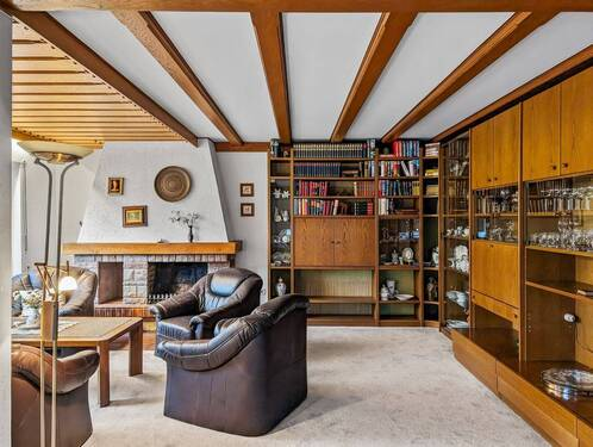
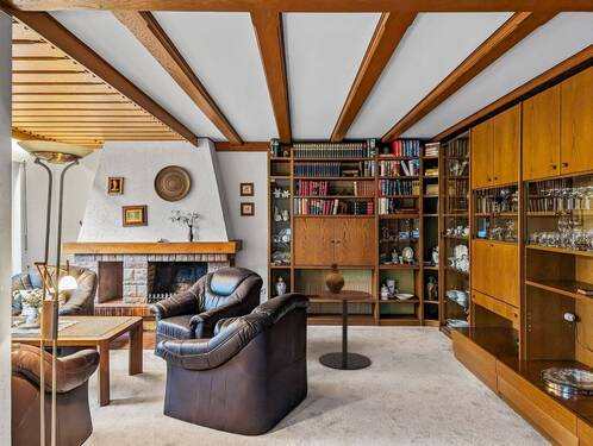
+ ceramic jug (335, 276)
+ side table (344, 327)
